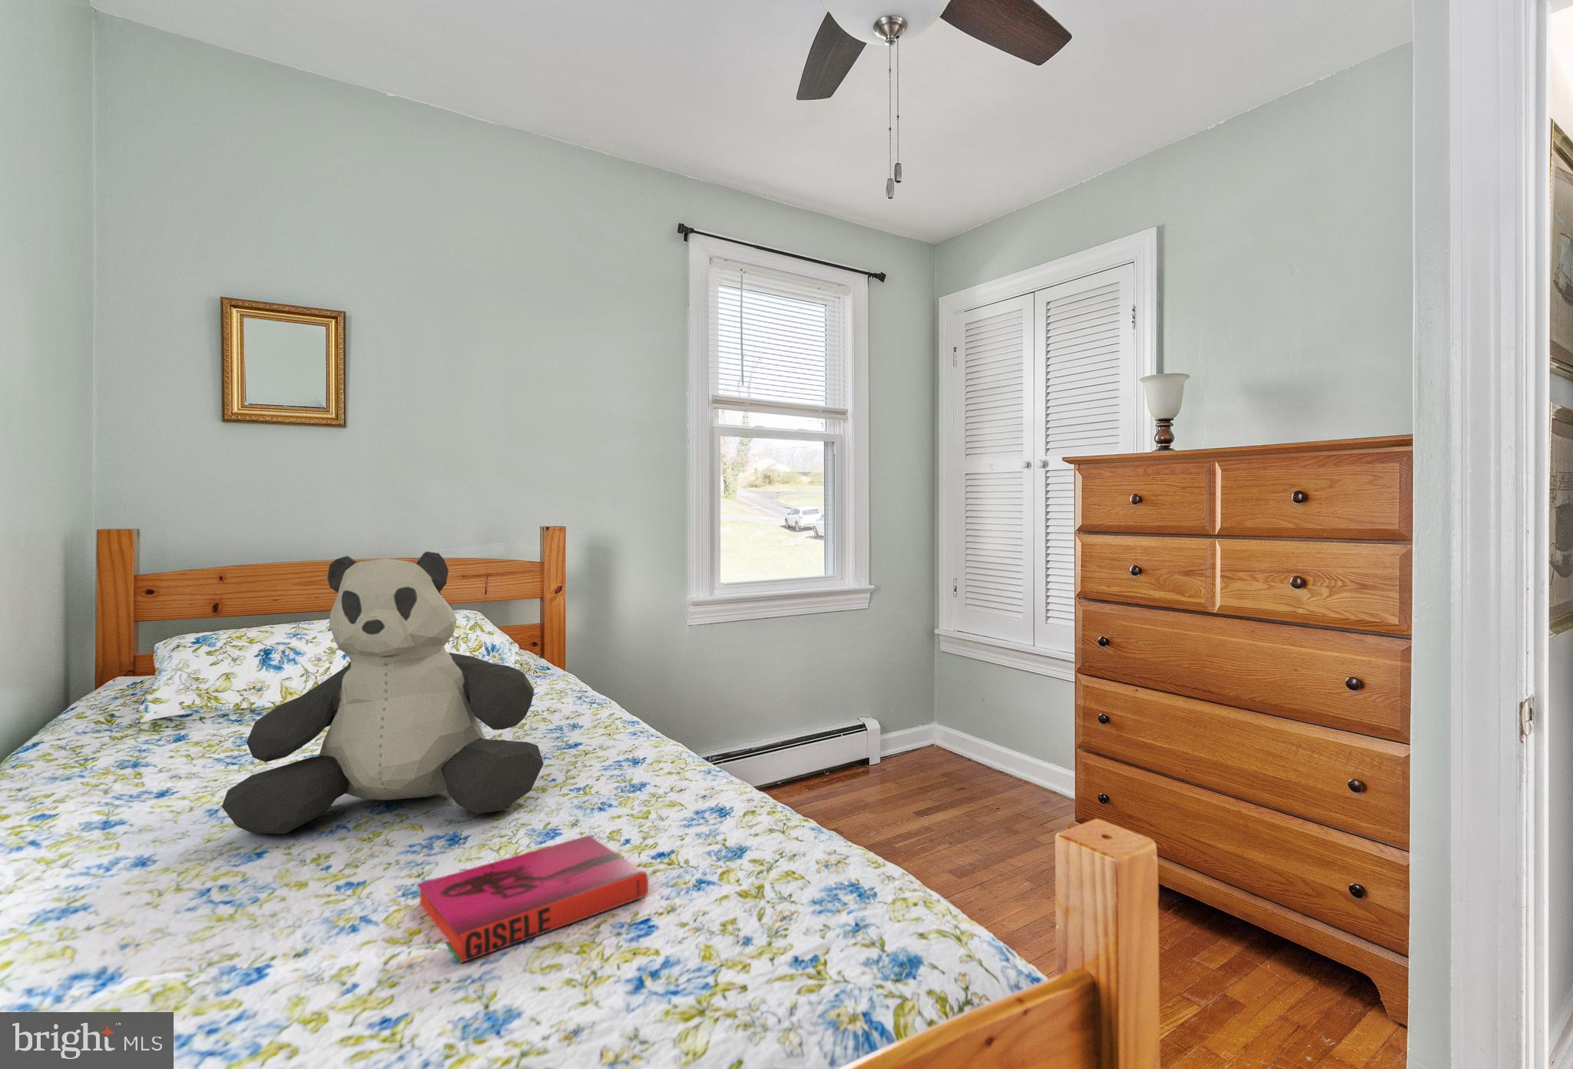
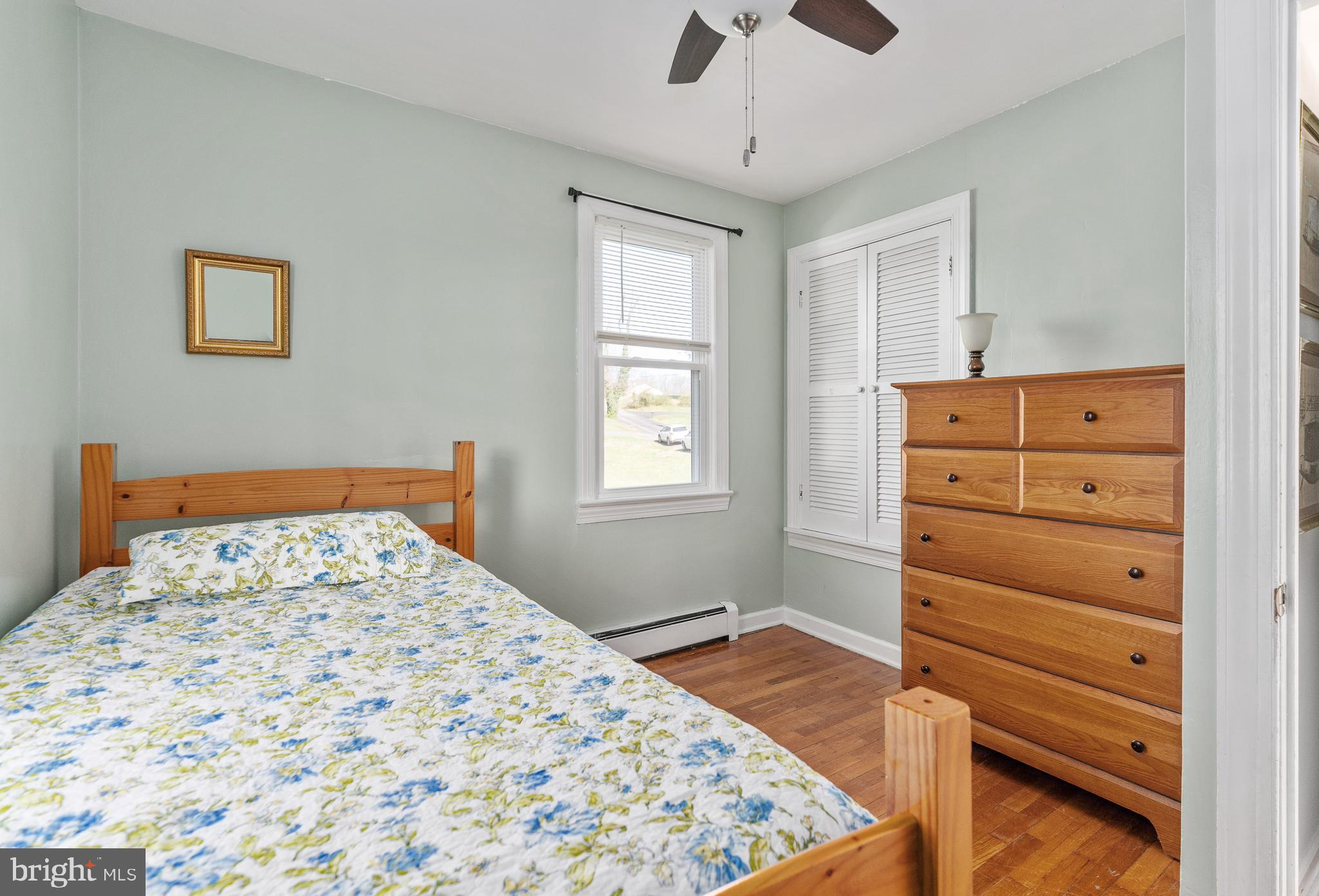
- teddy bear (402, 679)
- hardback book (534, 890)
